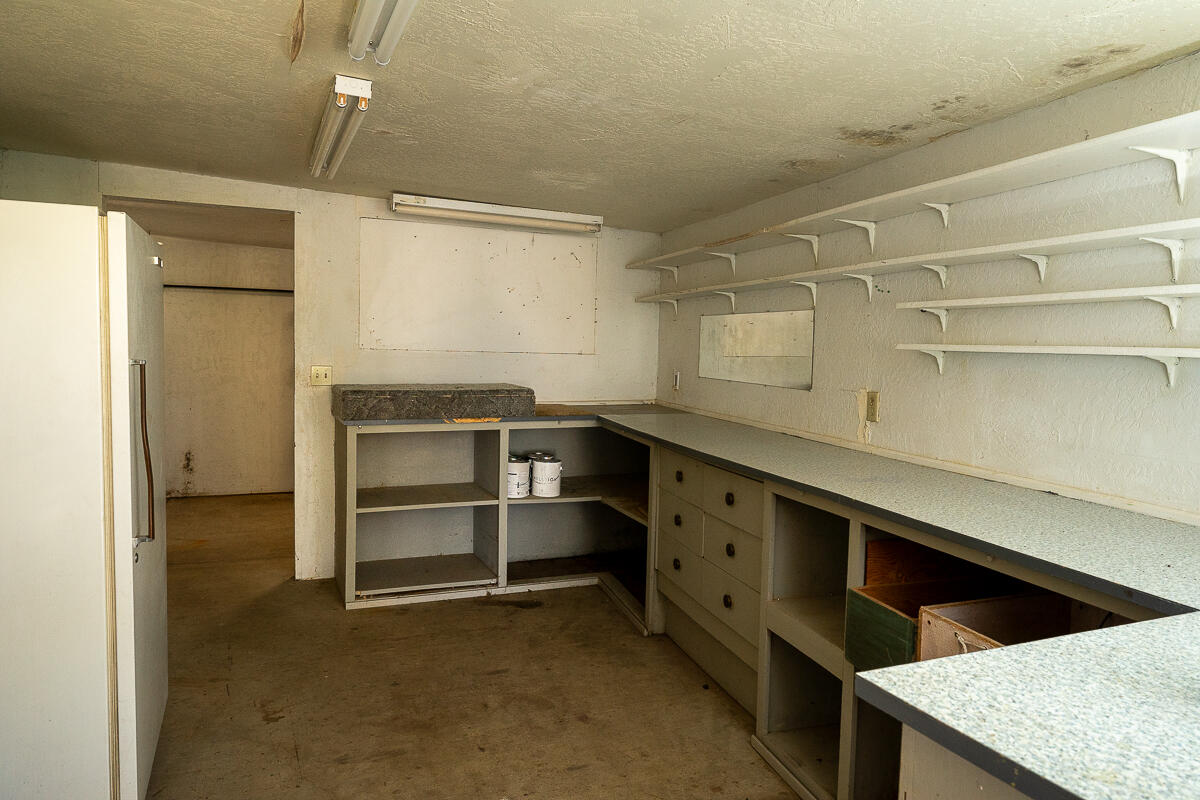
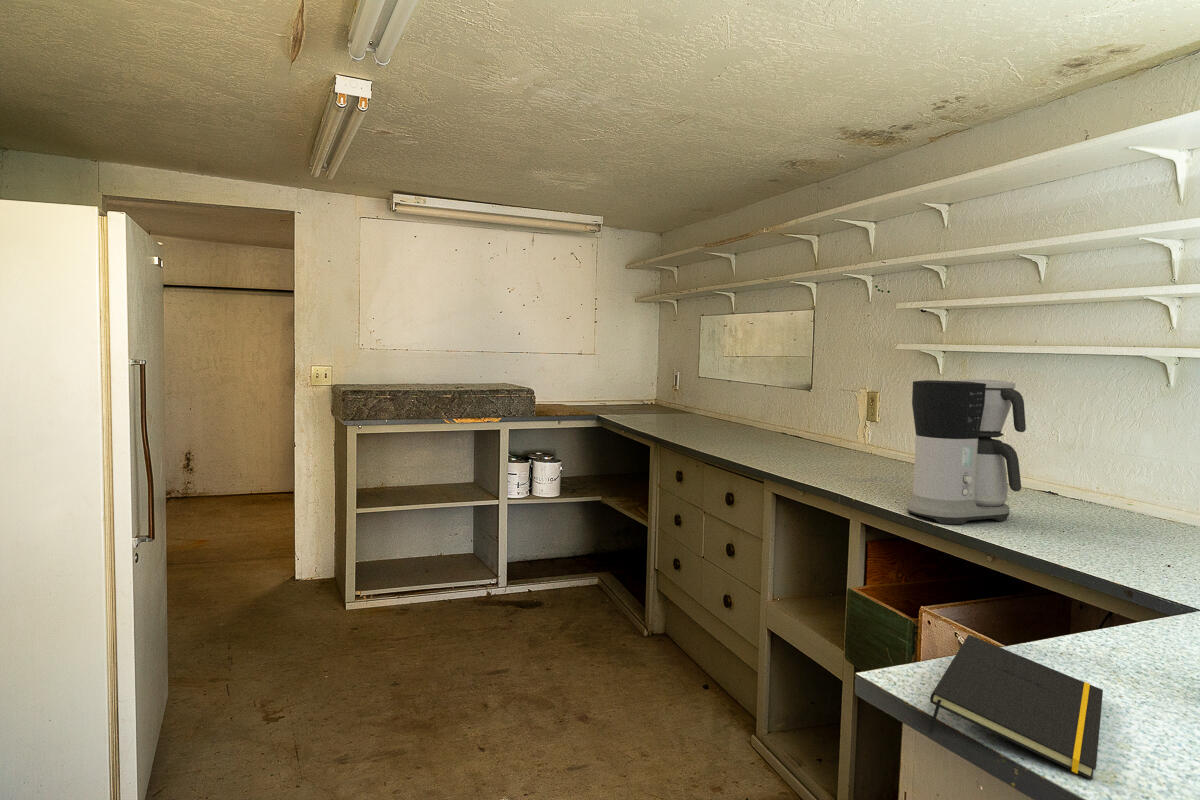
+ notepad (1020, 695)
+ coffee maker (968, 449)
